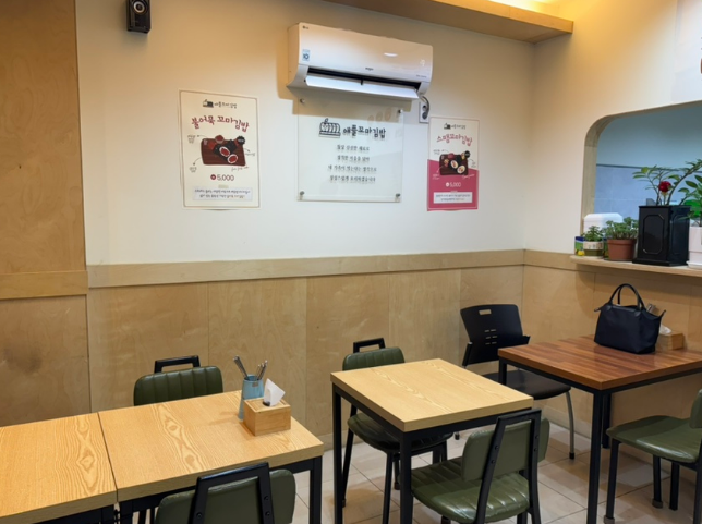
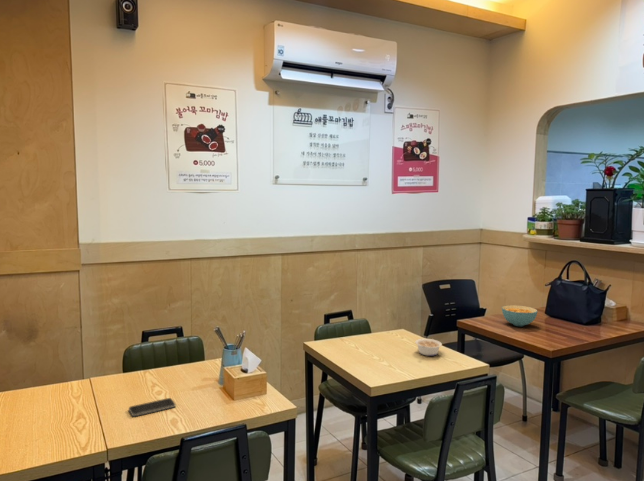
+ cereal bowl (518, 317)
+ smartphone (152, 406)
+ legume (428, 347)
